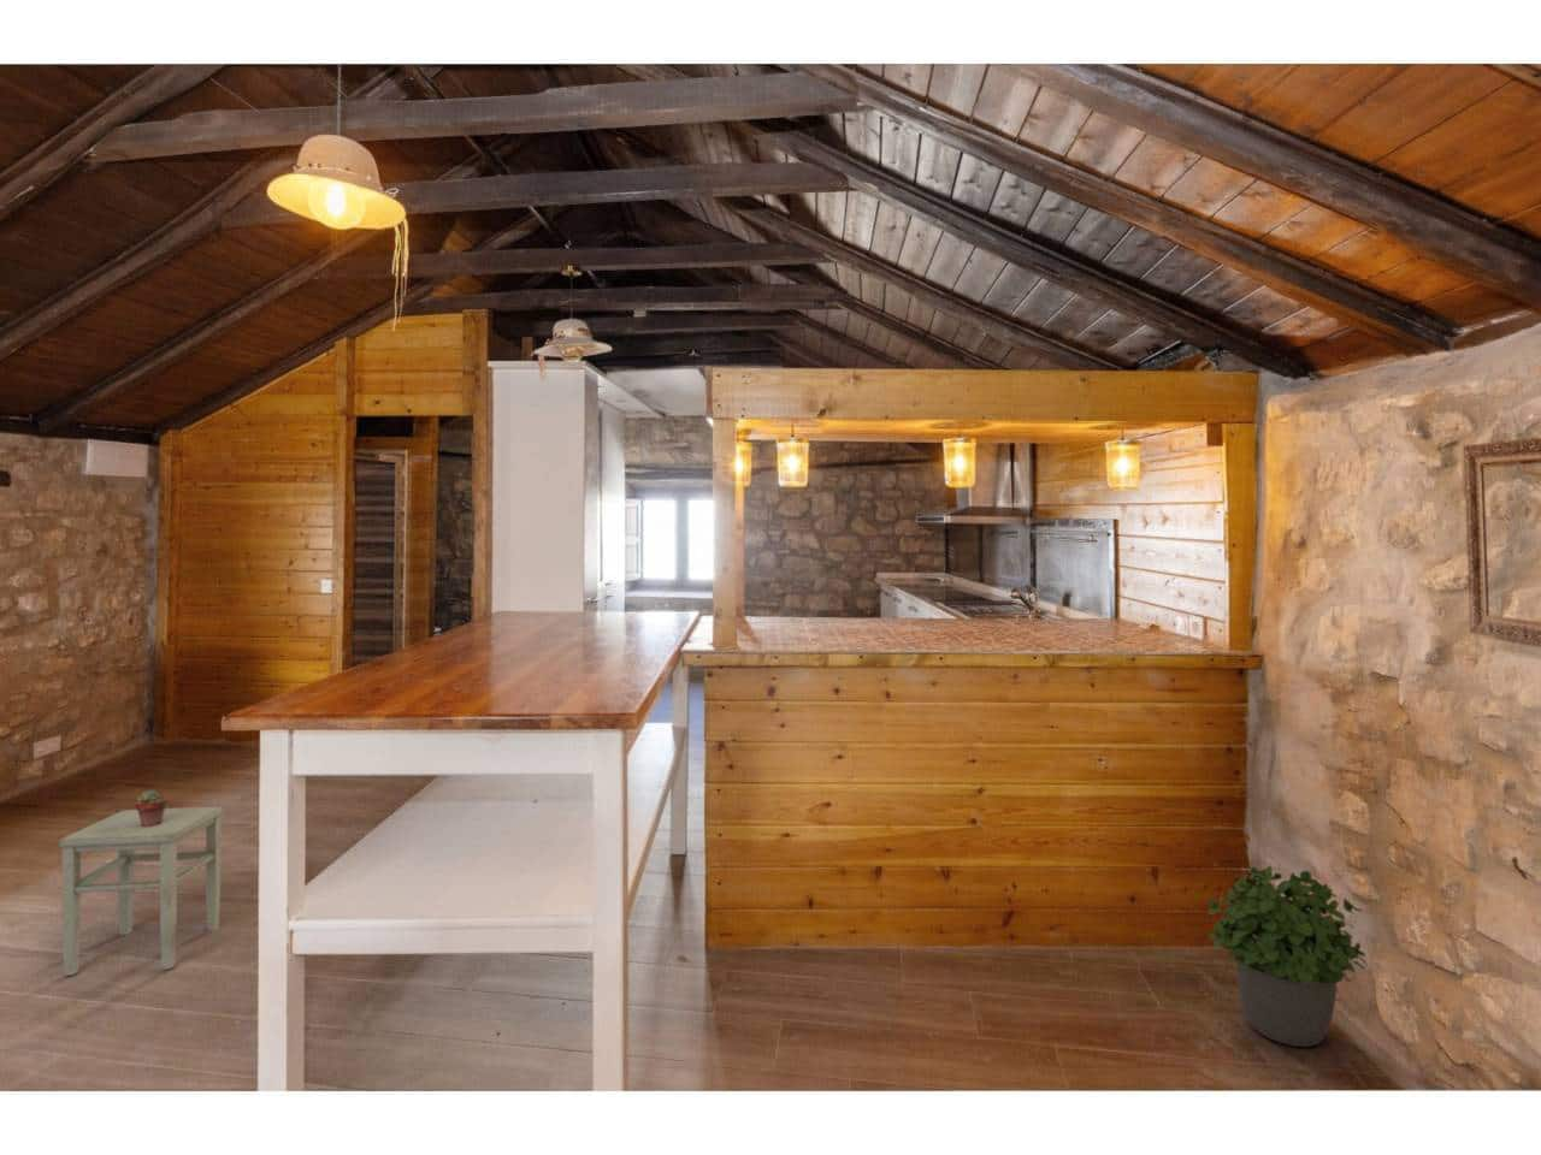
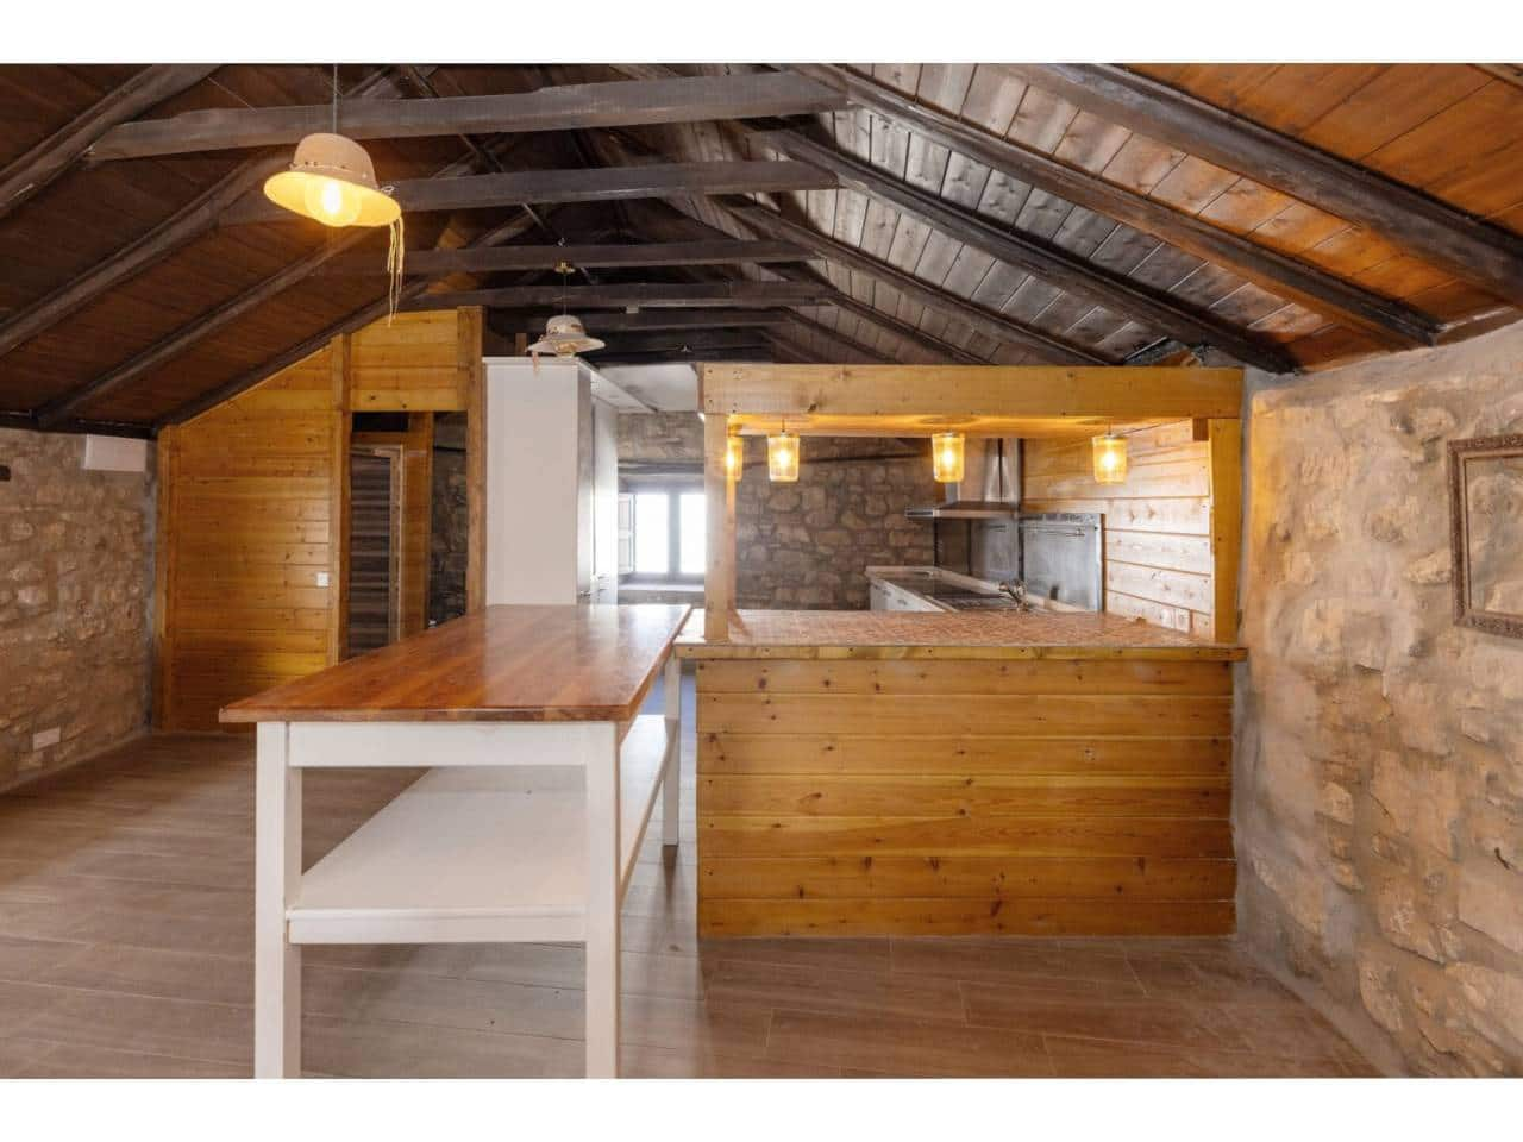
- potted succulent (150, 806)
- stool (146, 886)
- potted plant (1283, 949)
